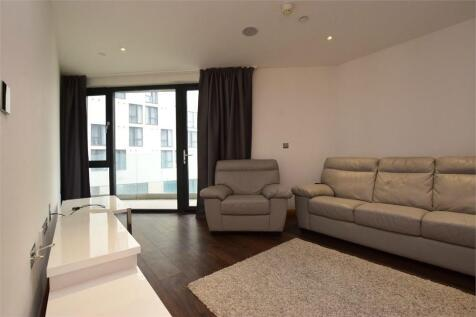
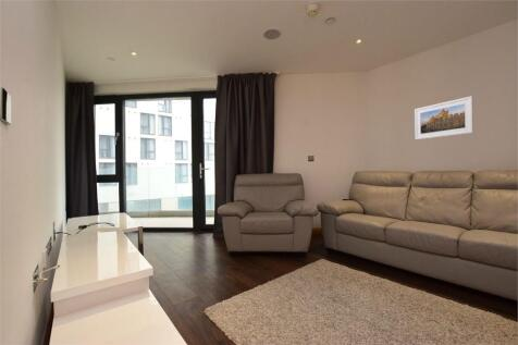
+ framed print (441, 120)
